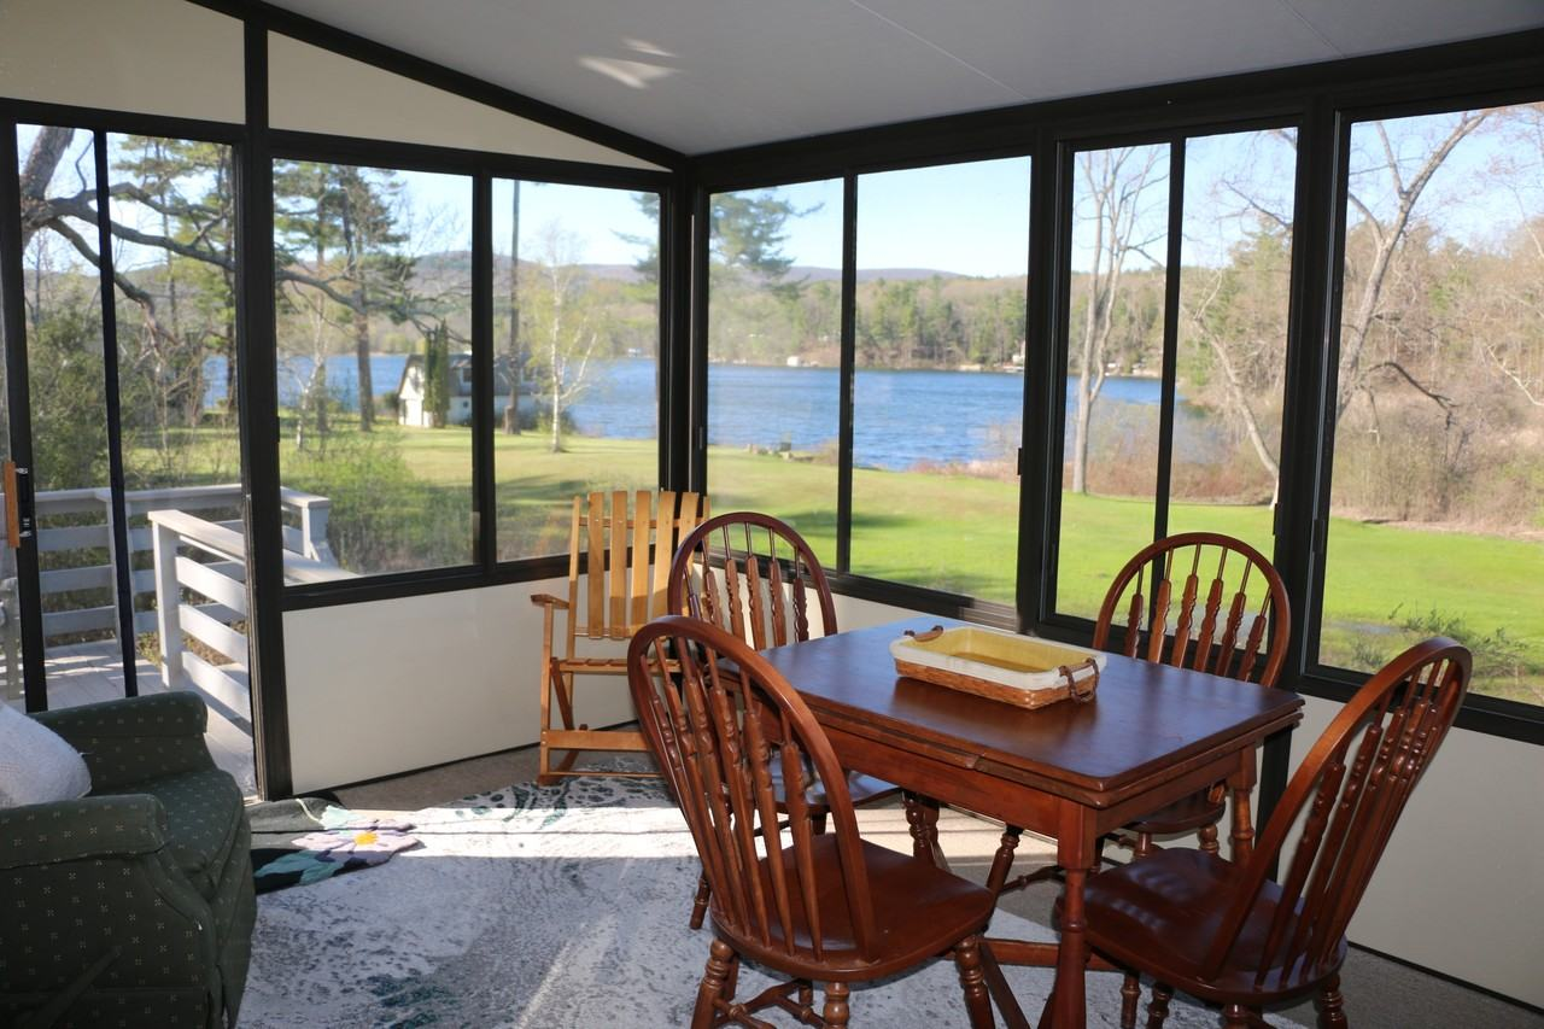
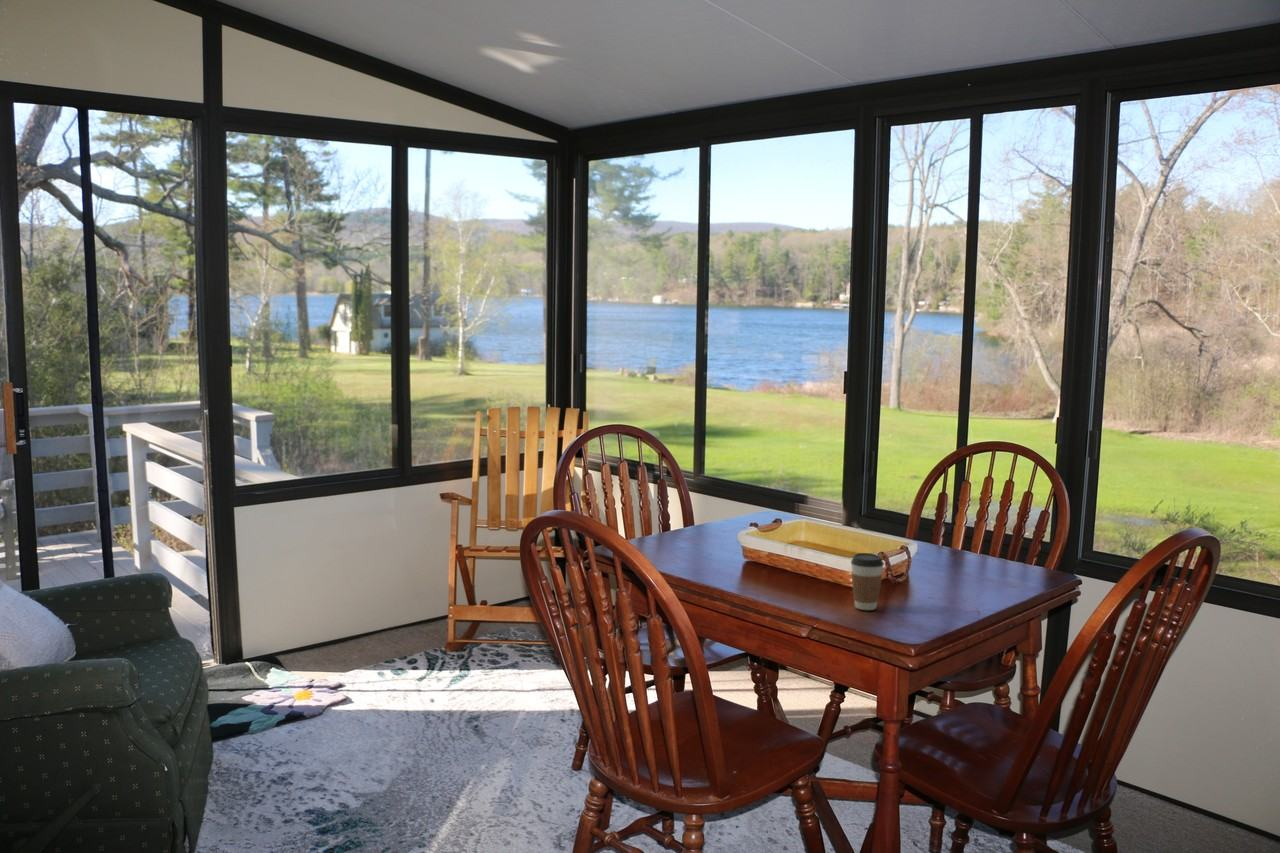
+ coffee cup (866, 581)
